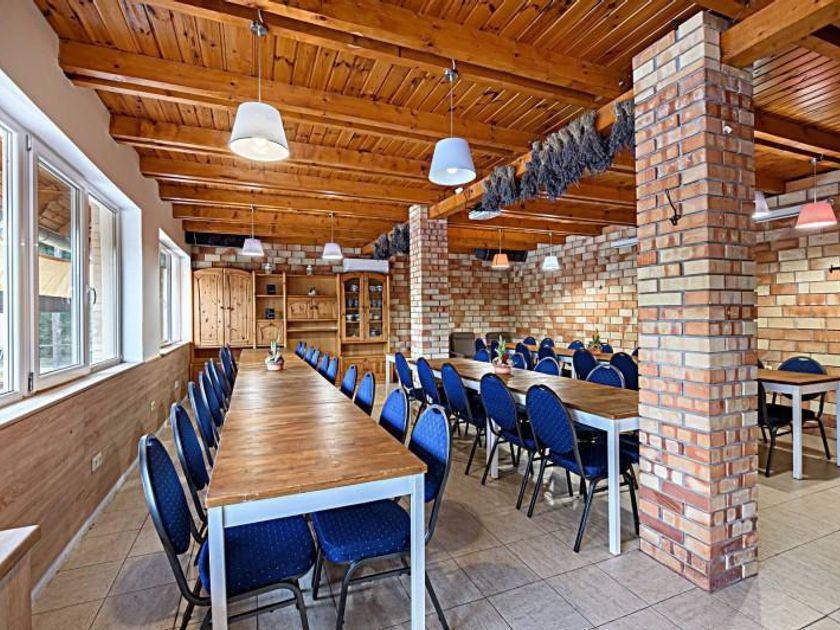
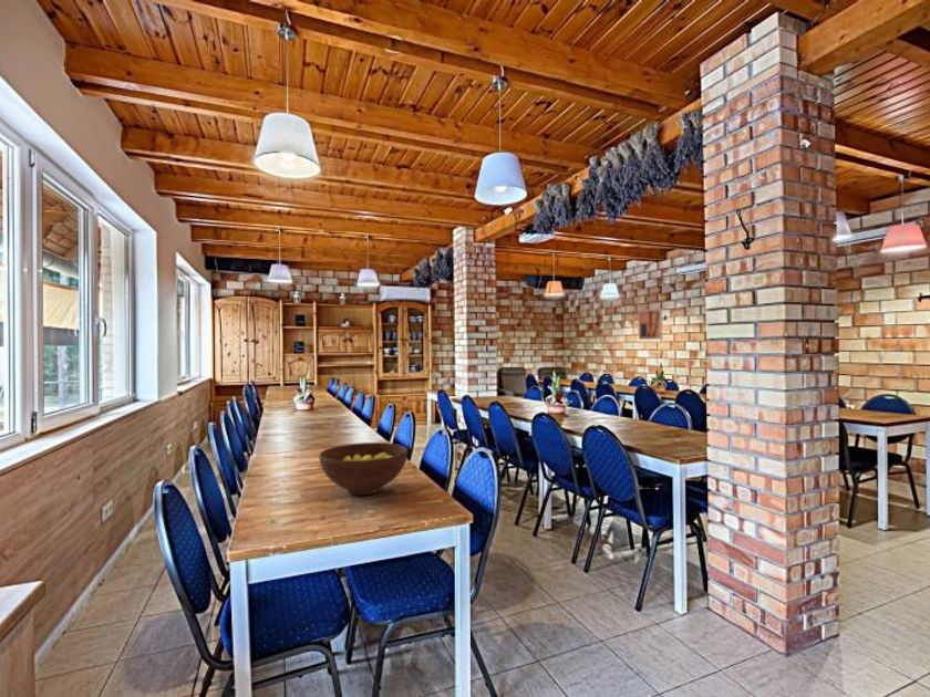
+ fruit bowl (364, 470)
+ wall art (650, 324)
